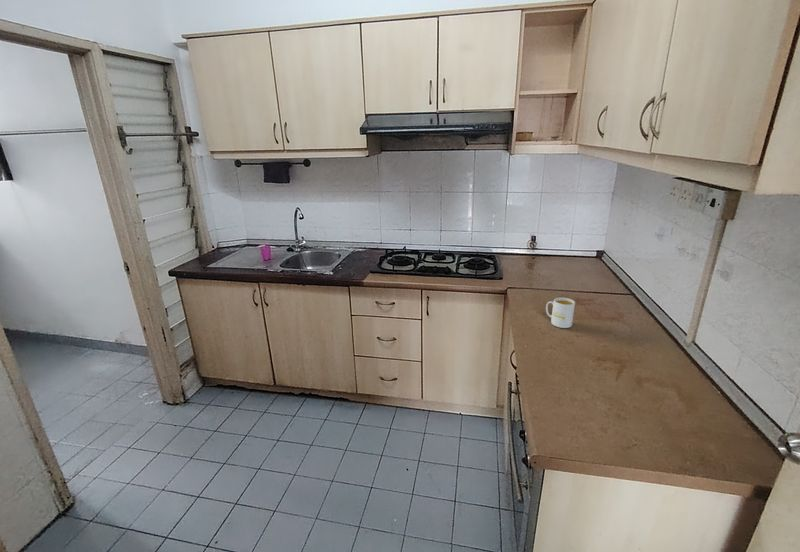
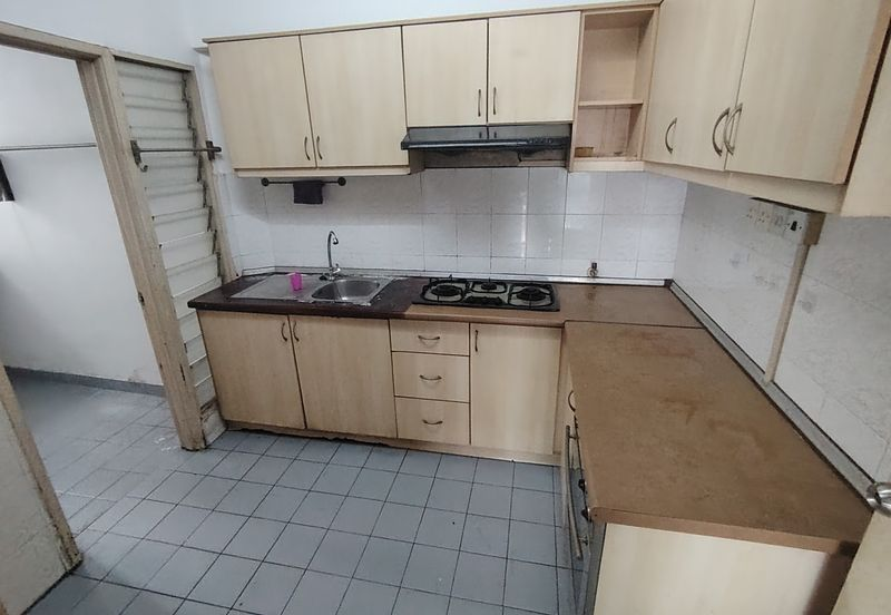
- mug (559, 311)
